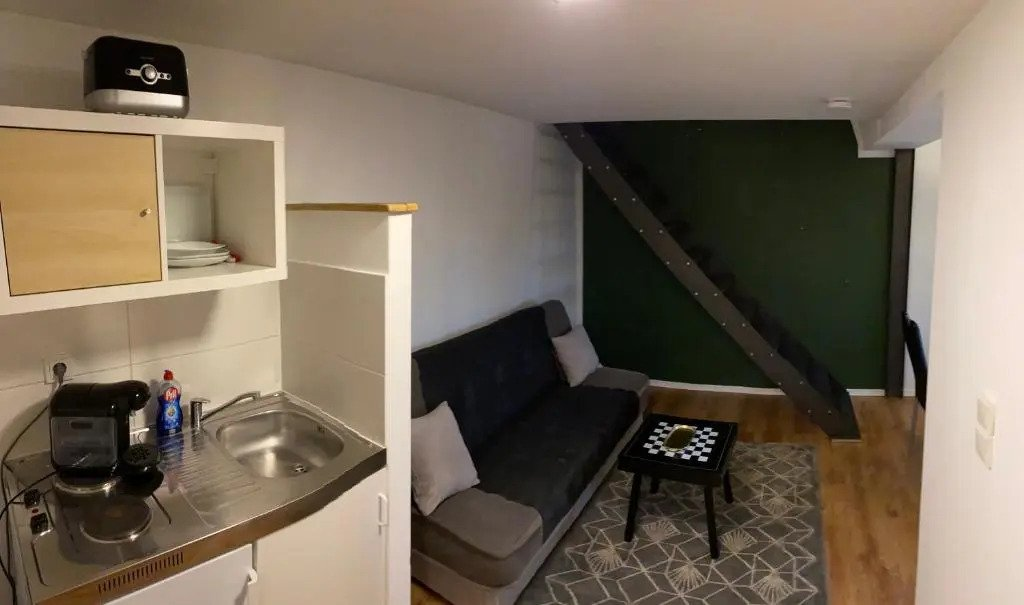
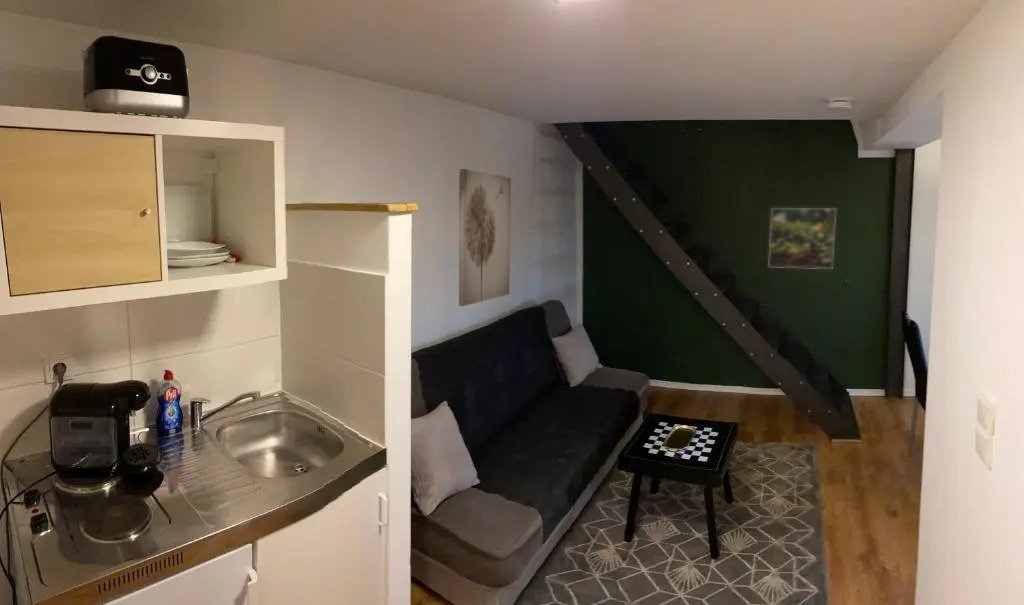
+ wall art (486, 237)
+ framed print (801, 238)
